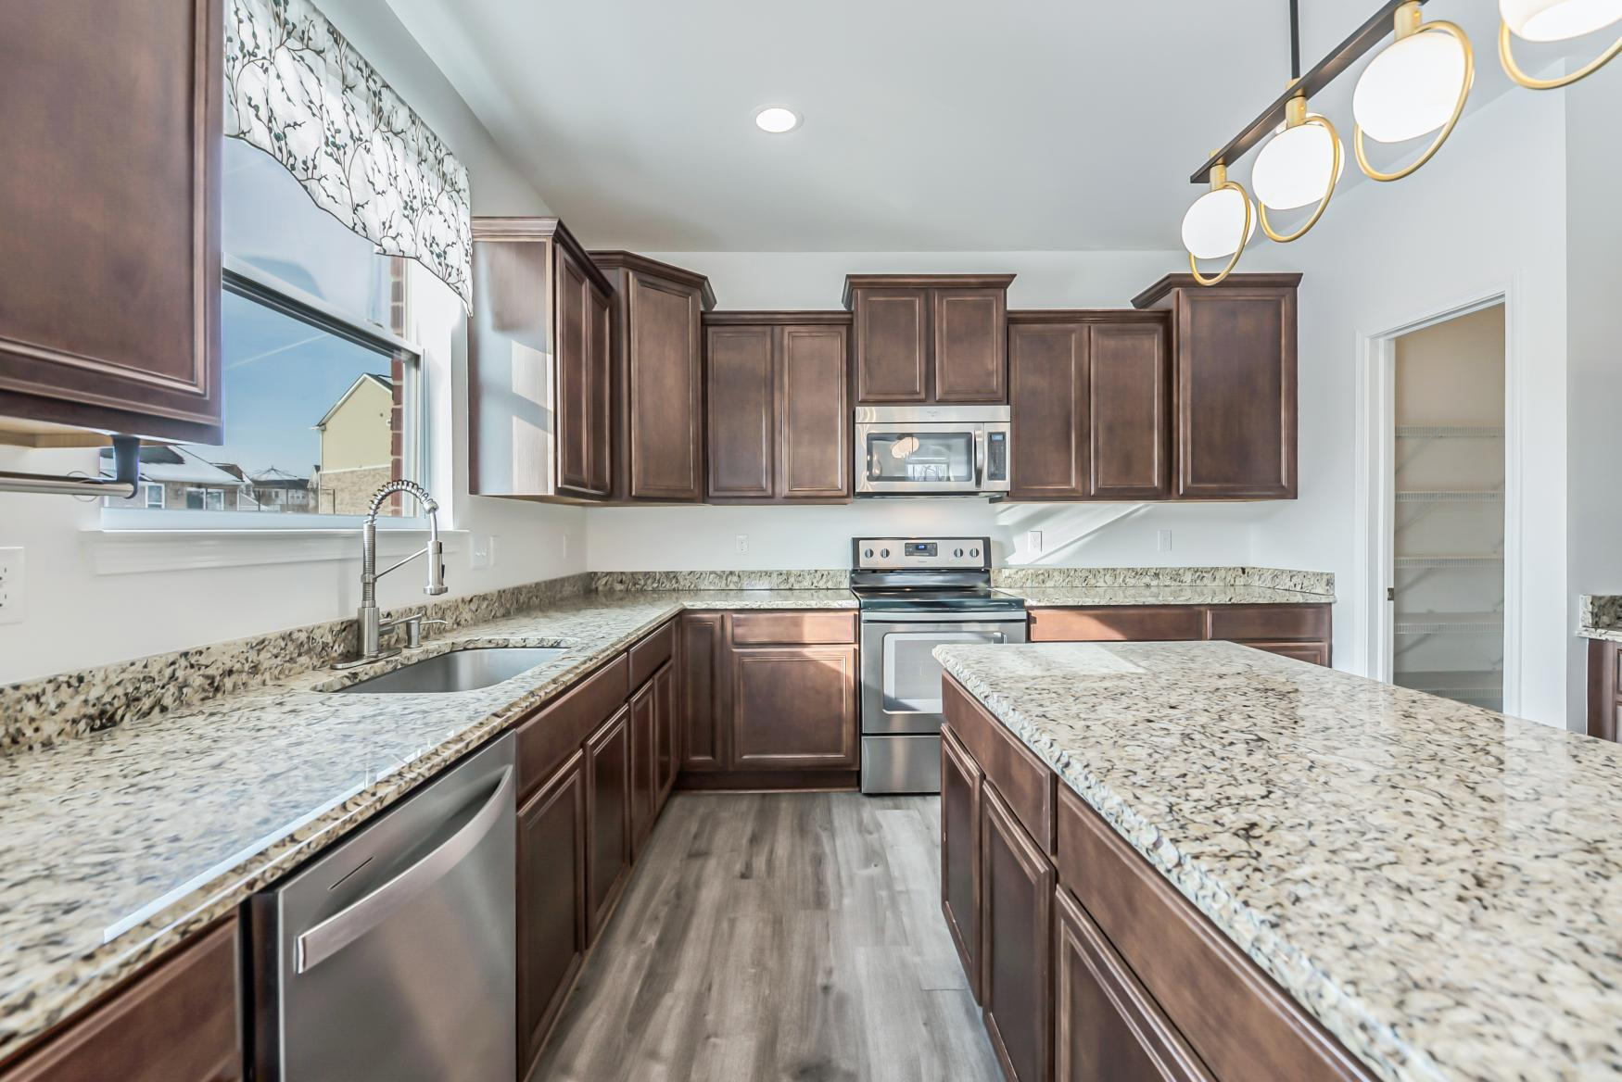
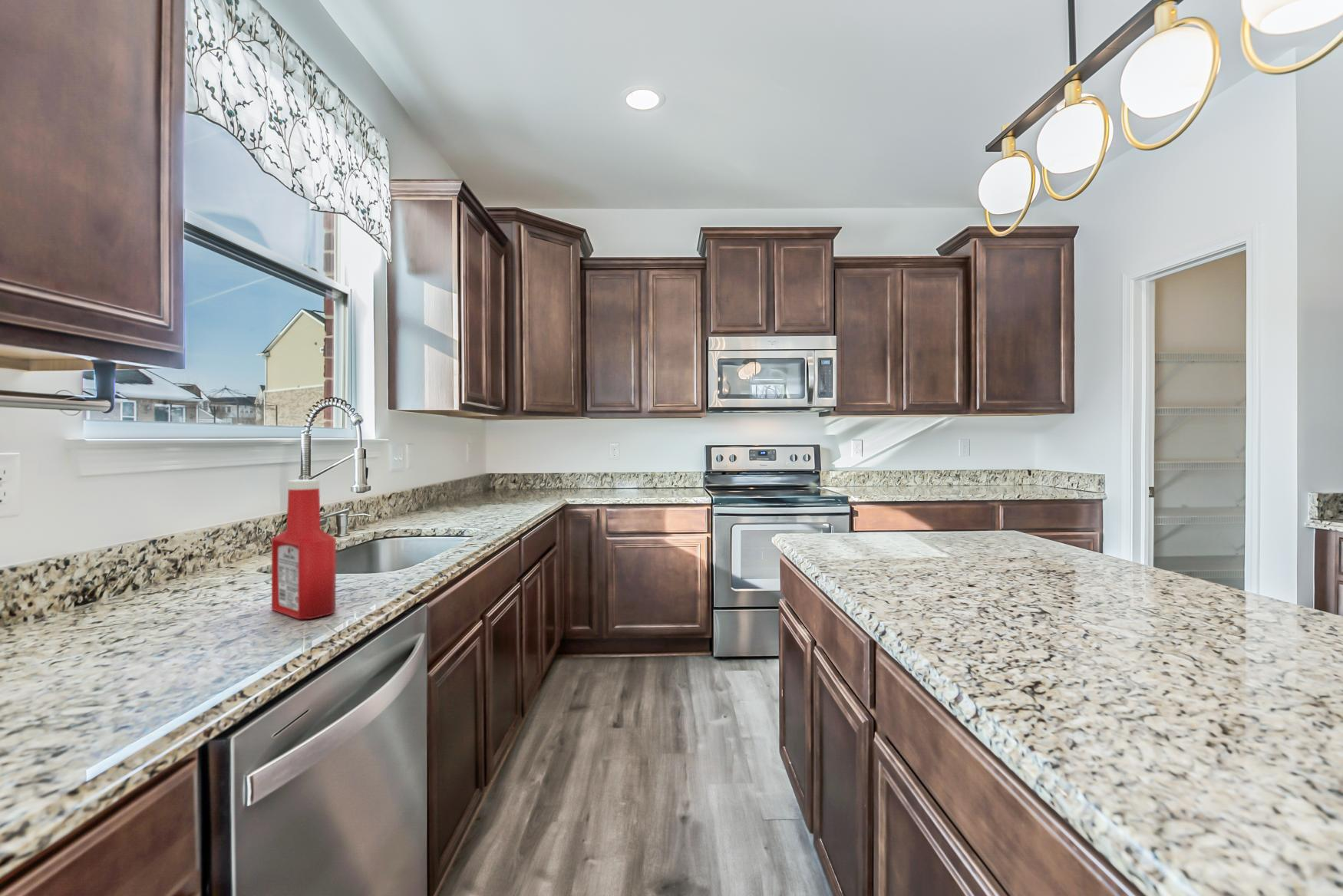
+ soap bottle (303, 545)
